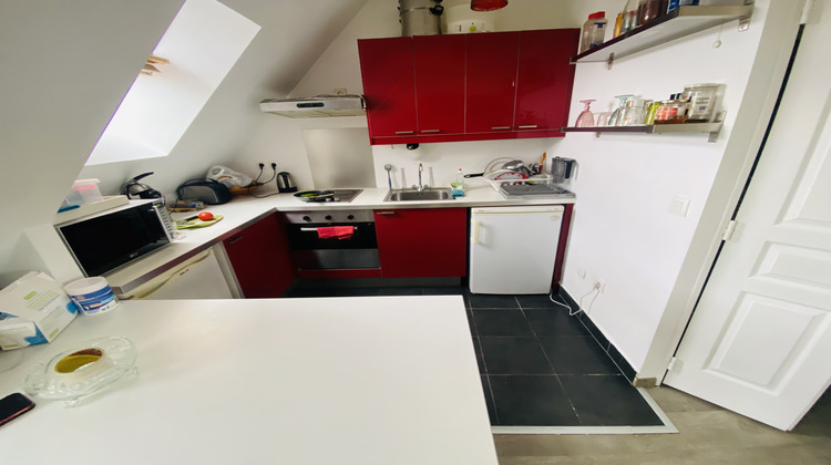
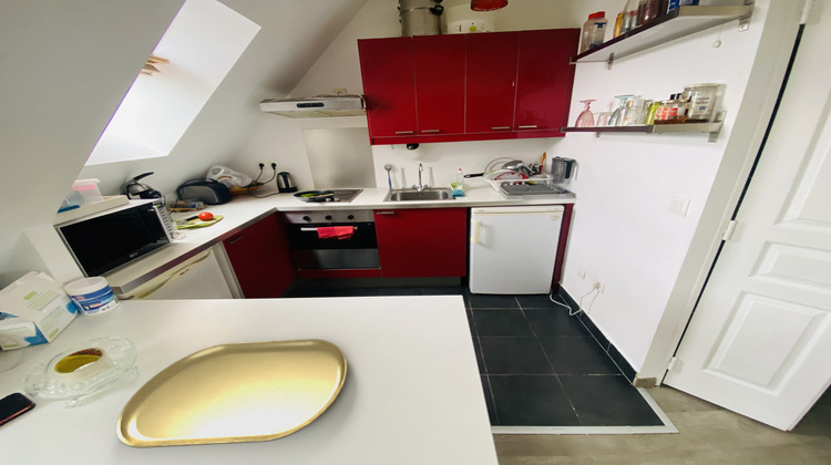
+ placemat (244, 385)
